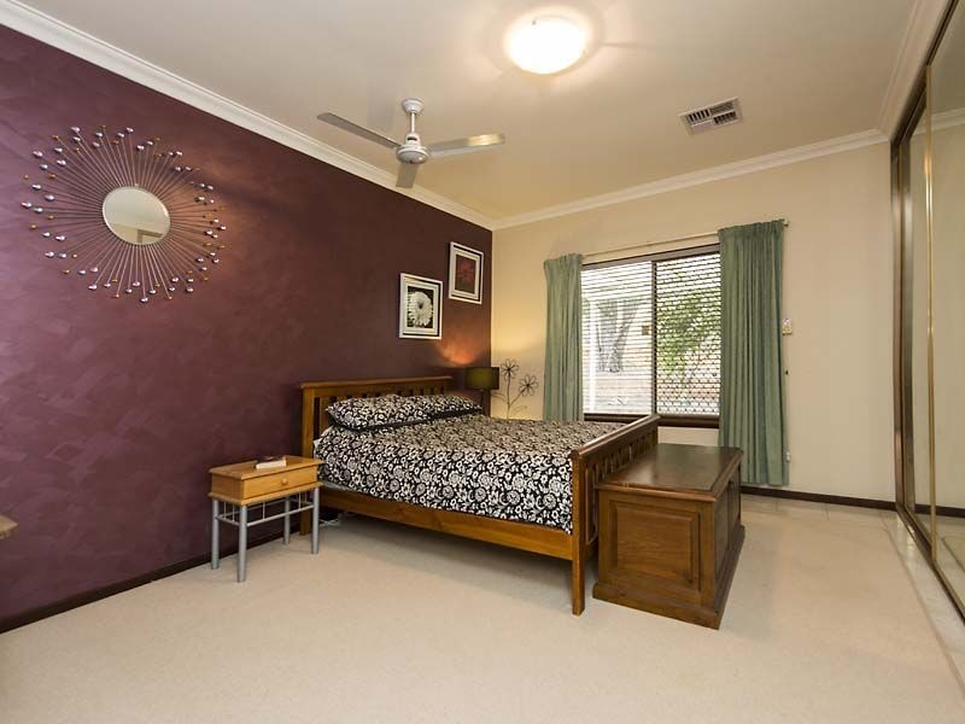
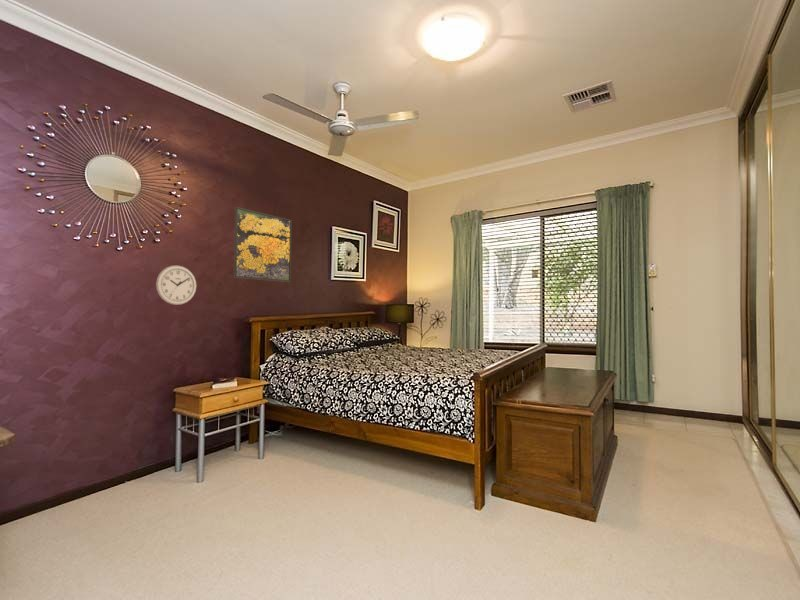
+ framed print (264, 246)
+ wall clock (177, 285)
